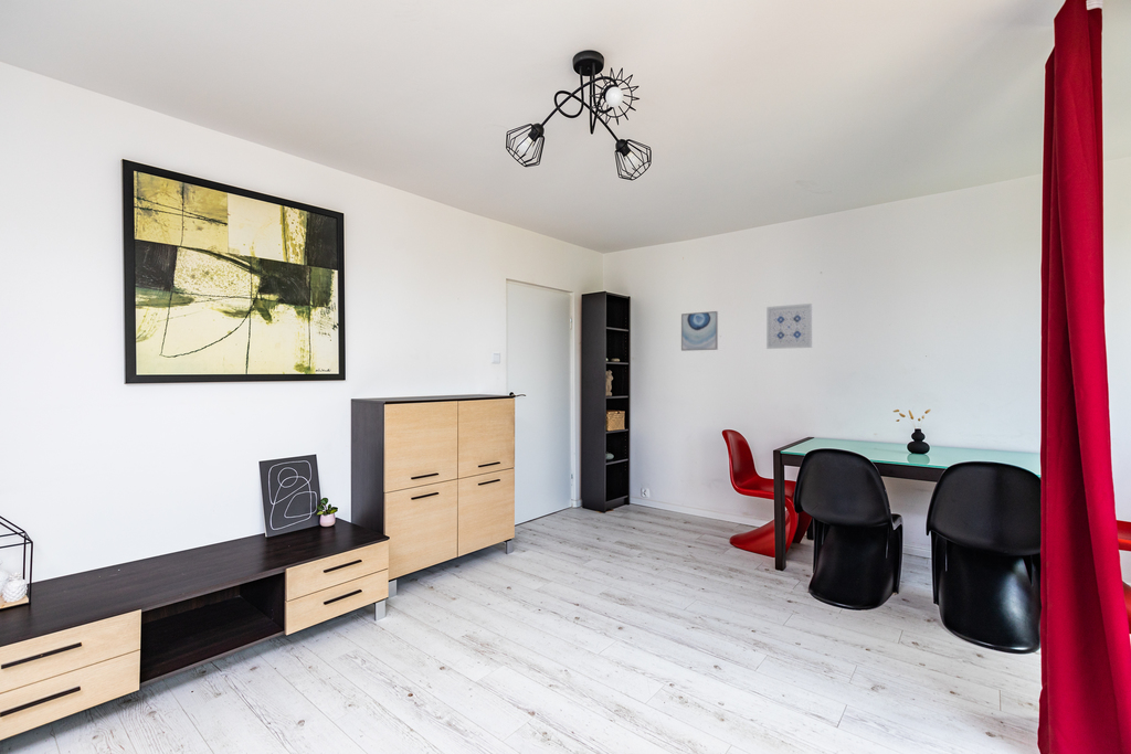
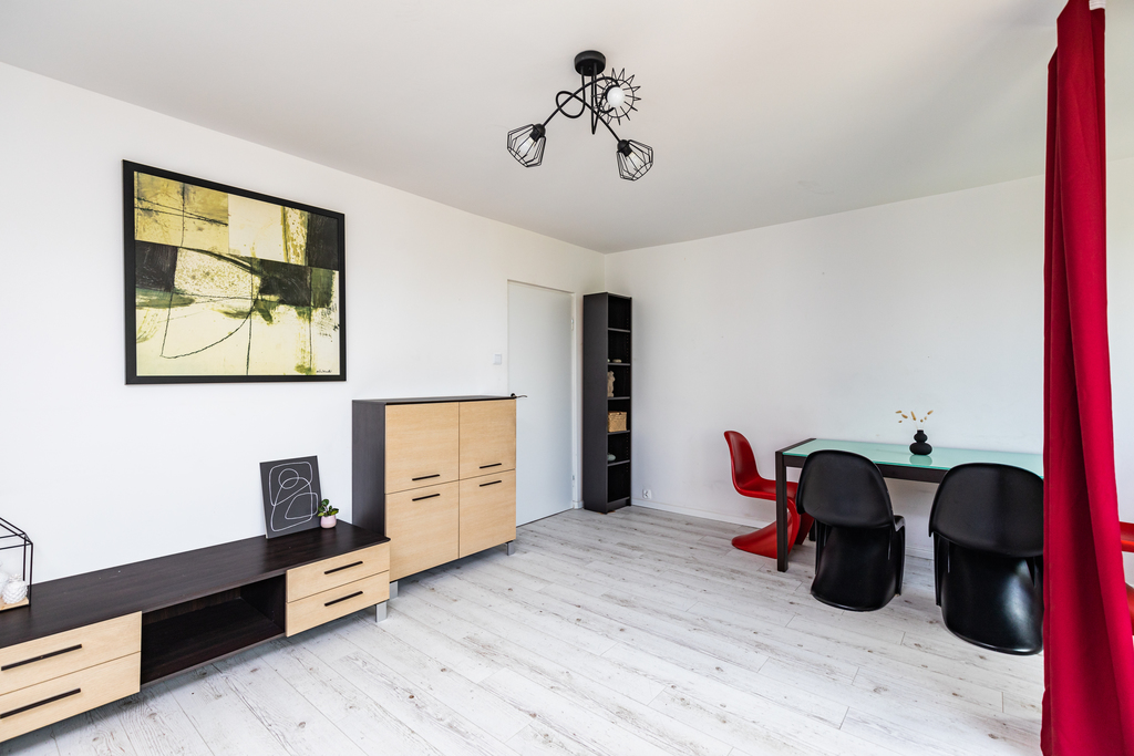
- wall art (699, 331)
- wall art (789, 327)
